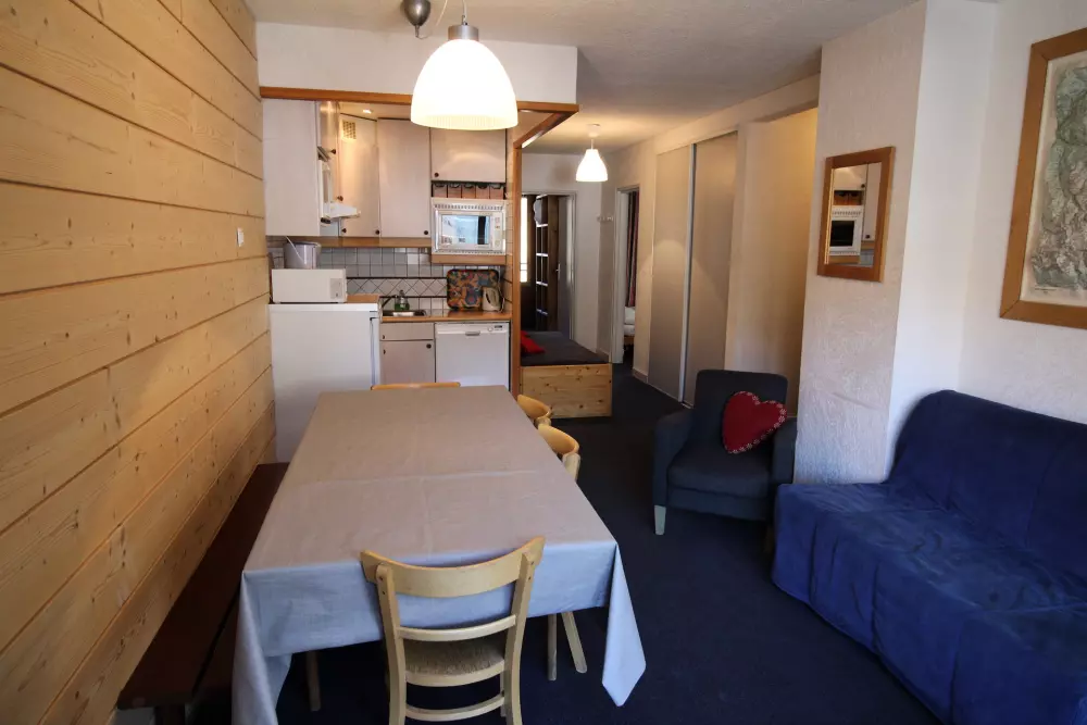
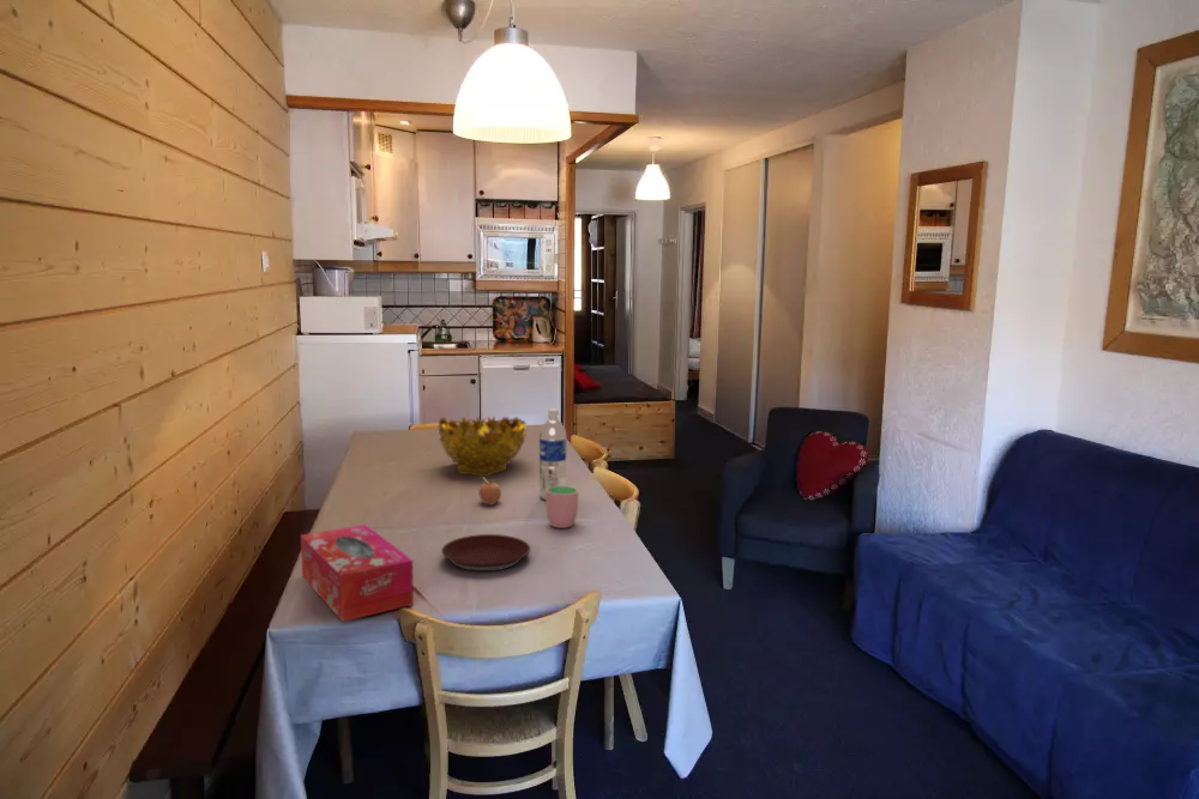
+ decorative bowl (482, 444)
+ plate (486, 553)
+ fruit (489, 490)
+ water bottle (553, 454)
+ tissue box (355, 568)
+ cup (560, 506)
